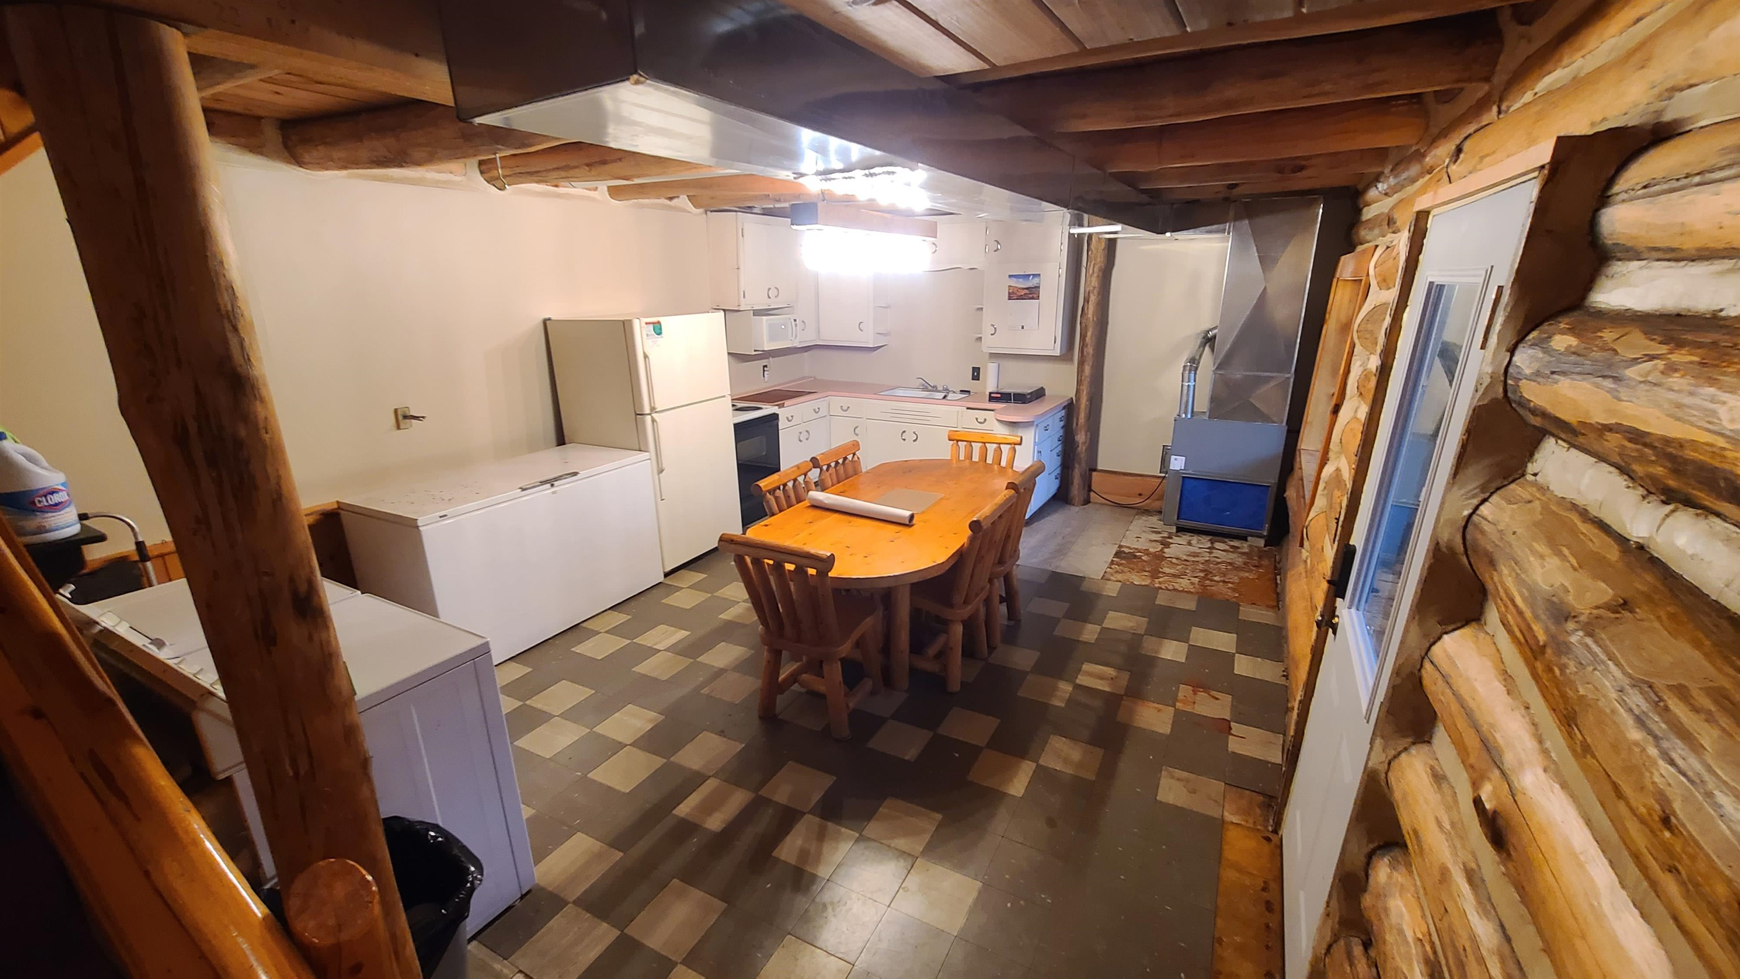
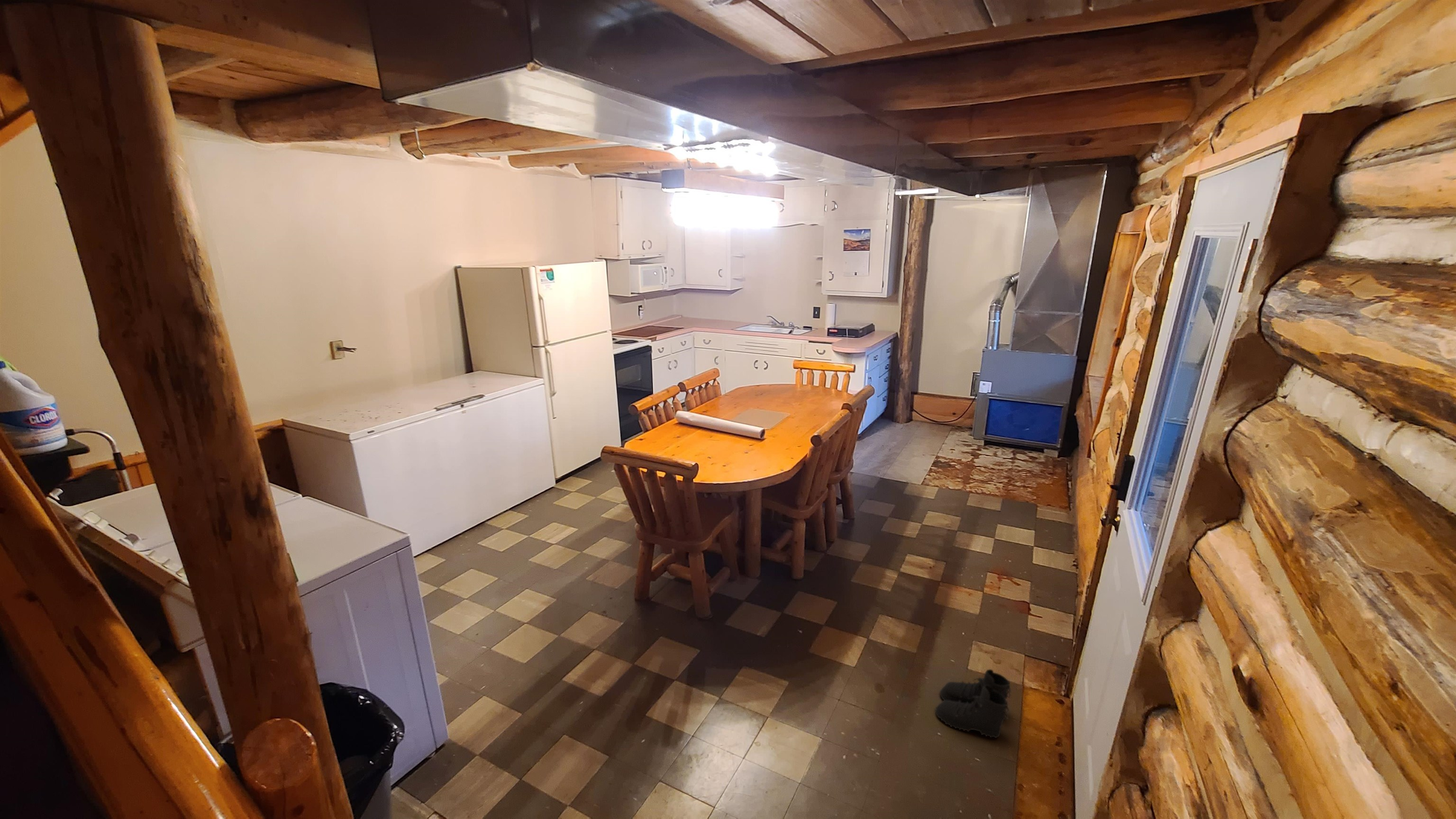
+ boots (974, 695)
